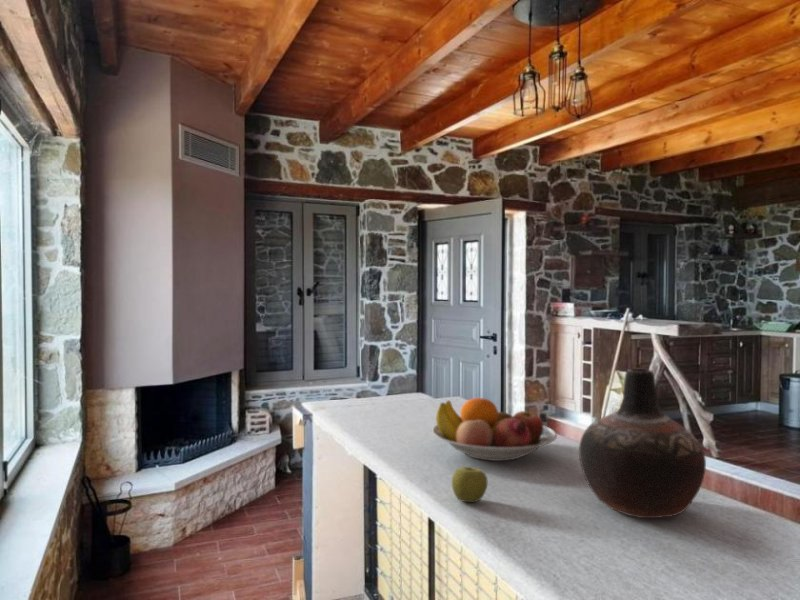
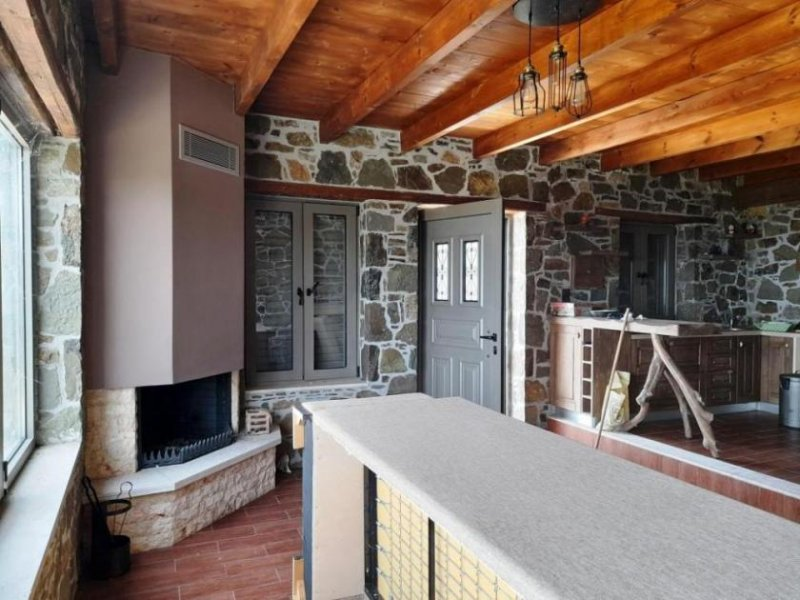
- apple (469, 484)
- vase (640, 438)
- fruit bowl (493, 426)
